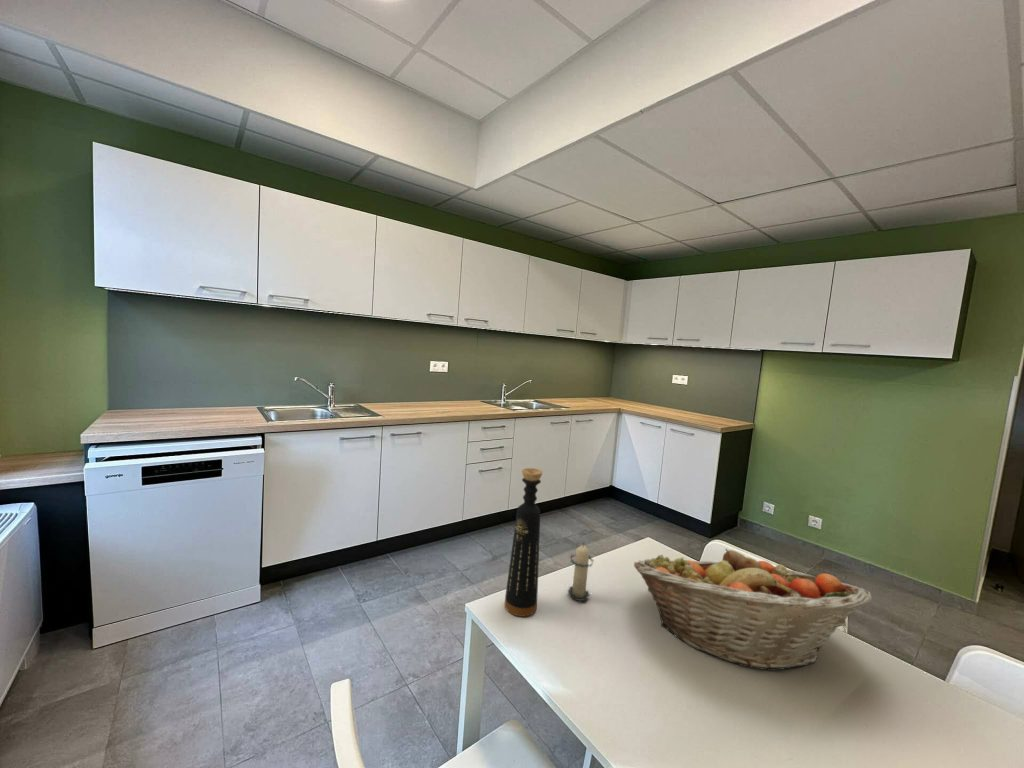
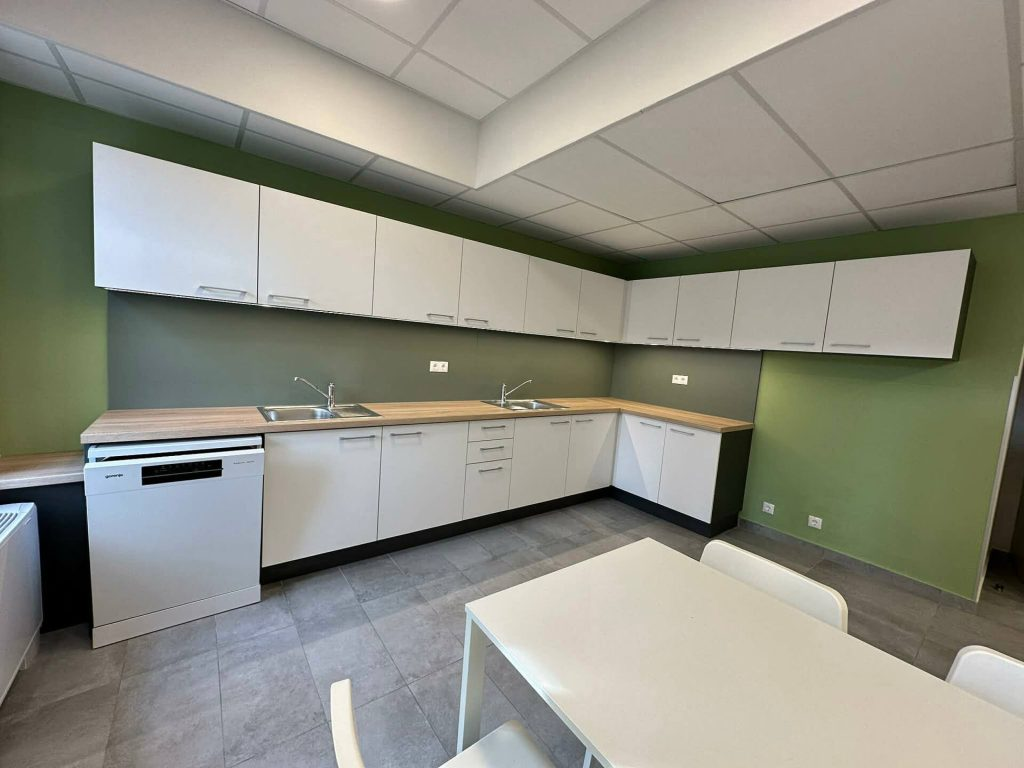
- bottle (526, 539)
- candle (581, 569)
- fruit basket (740, 593)
